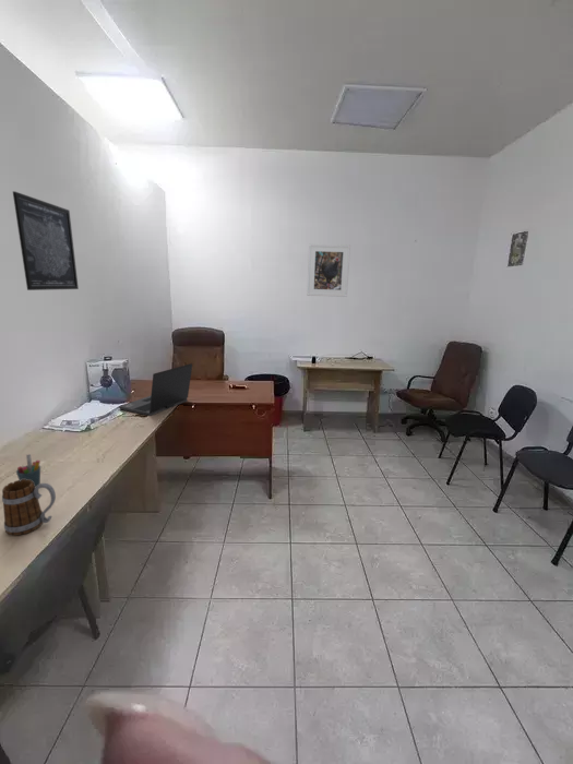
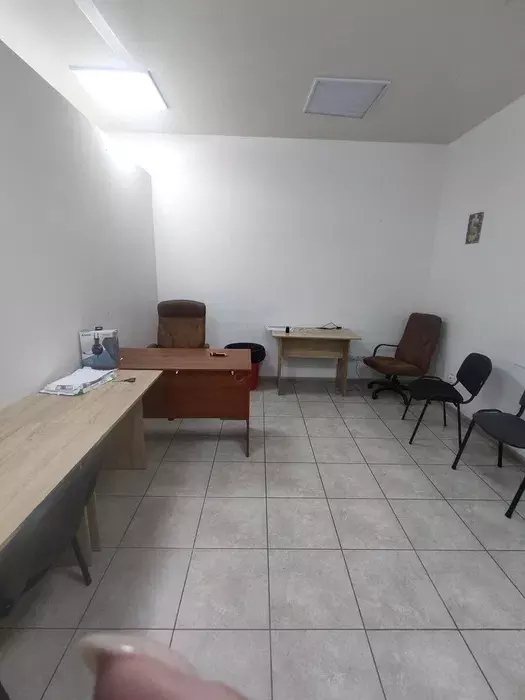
- wall art (49, 247)
- mug (29, 505)
- pen holder (29, 473)
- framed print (327, 271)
- laptop (156, 385)
